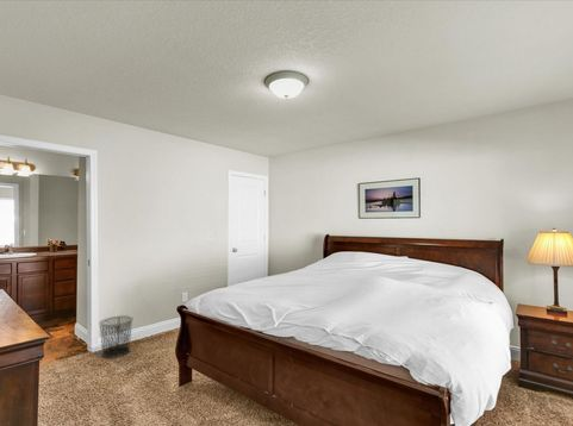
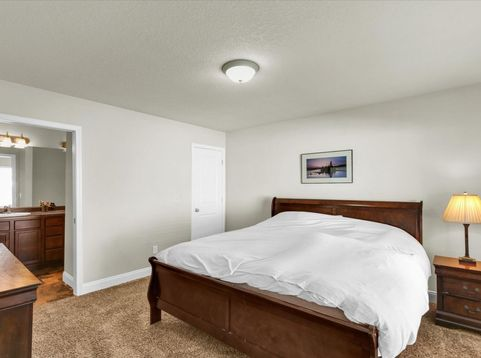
- waste bin (116, 336)
